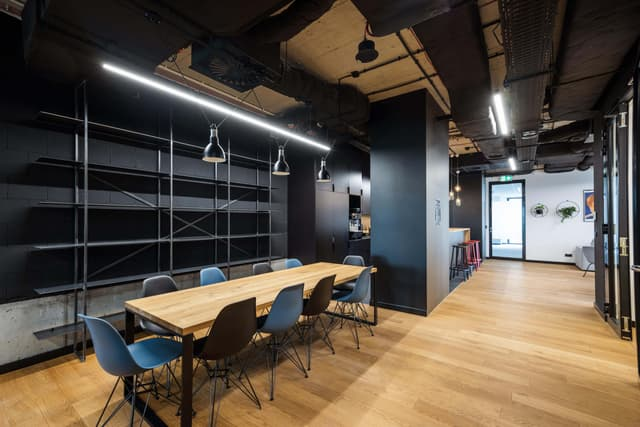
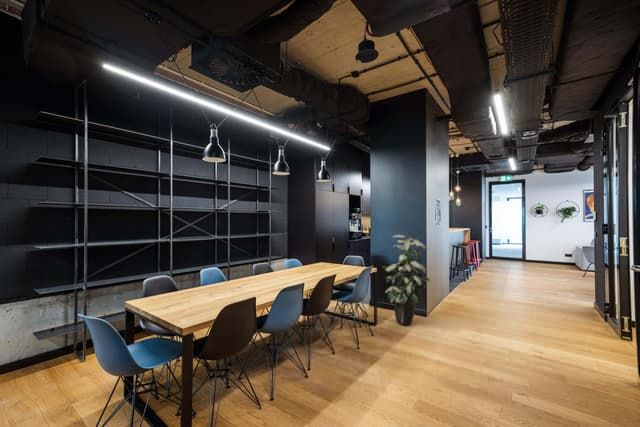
+ indoor plant (404, 278)
